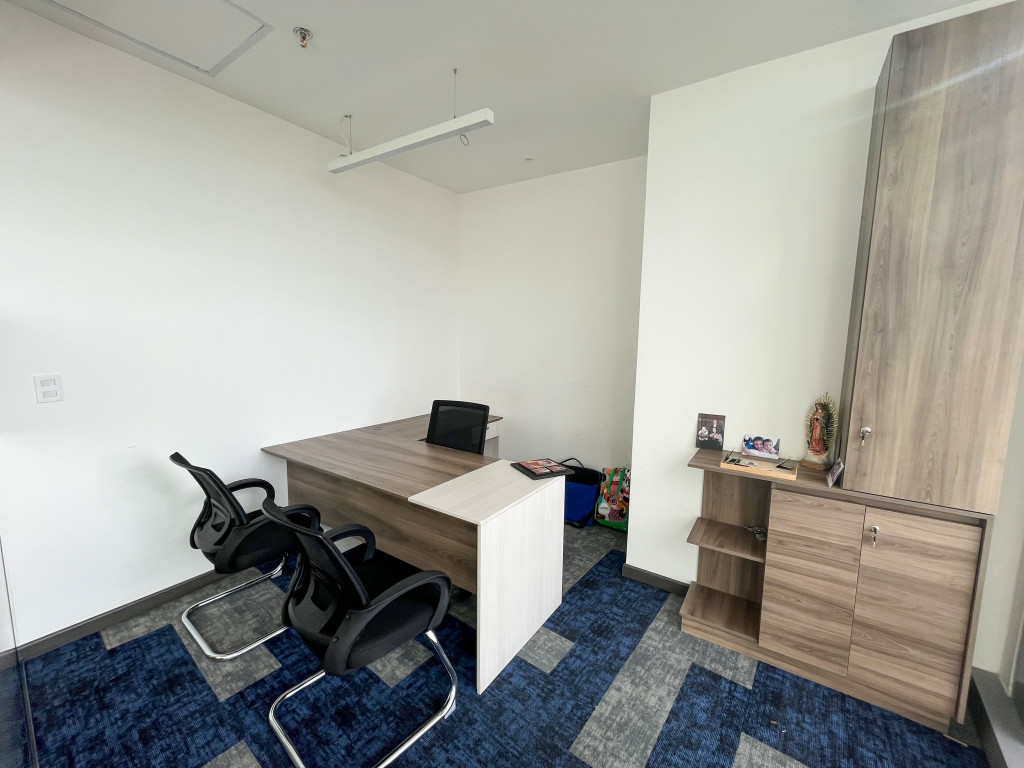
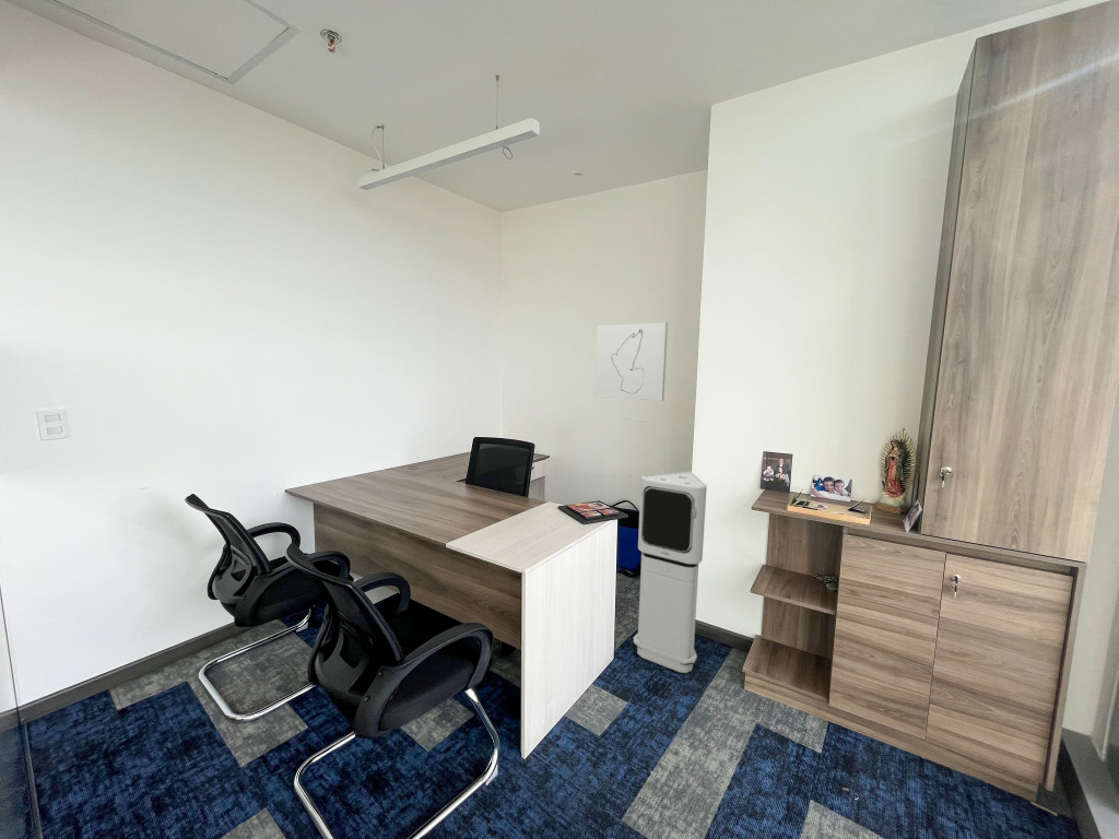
+ air purifier (674, 565)
+ wall art (629, 362)
